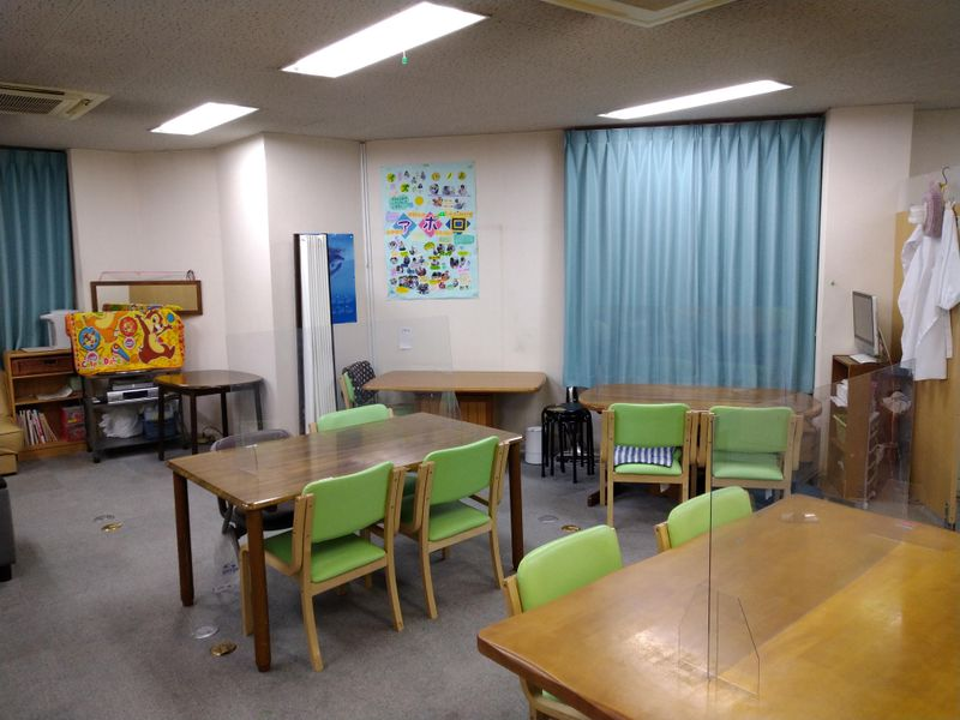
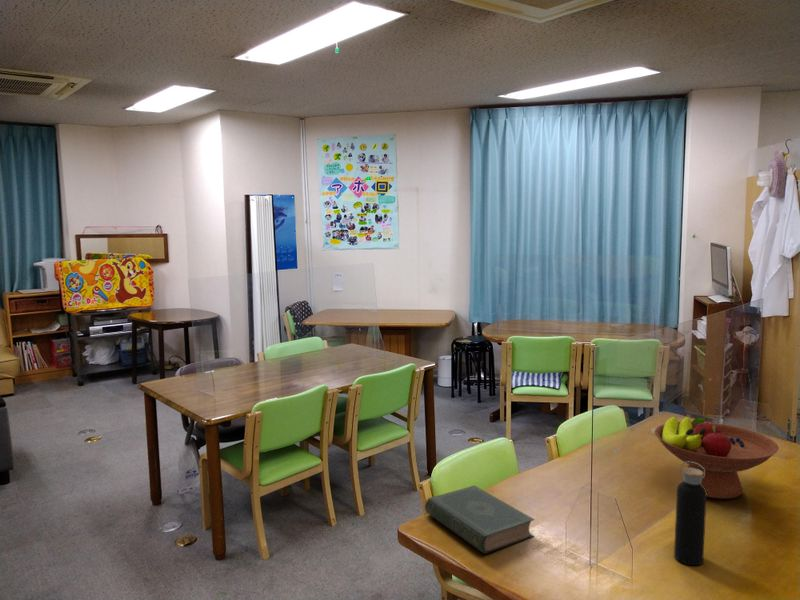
+ fruit bowl (713, 453)
+ book (477, 517)
+ water bottle (690, 510)
